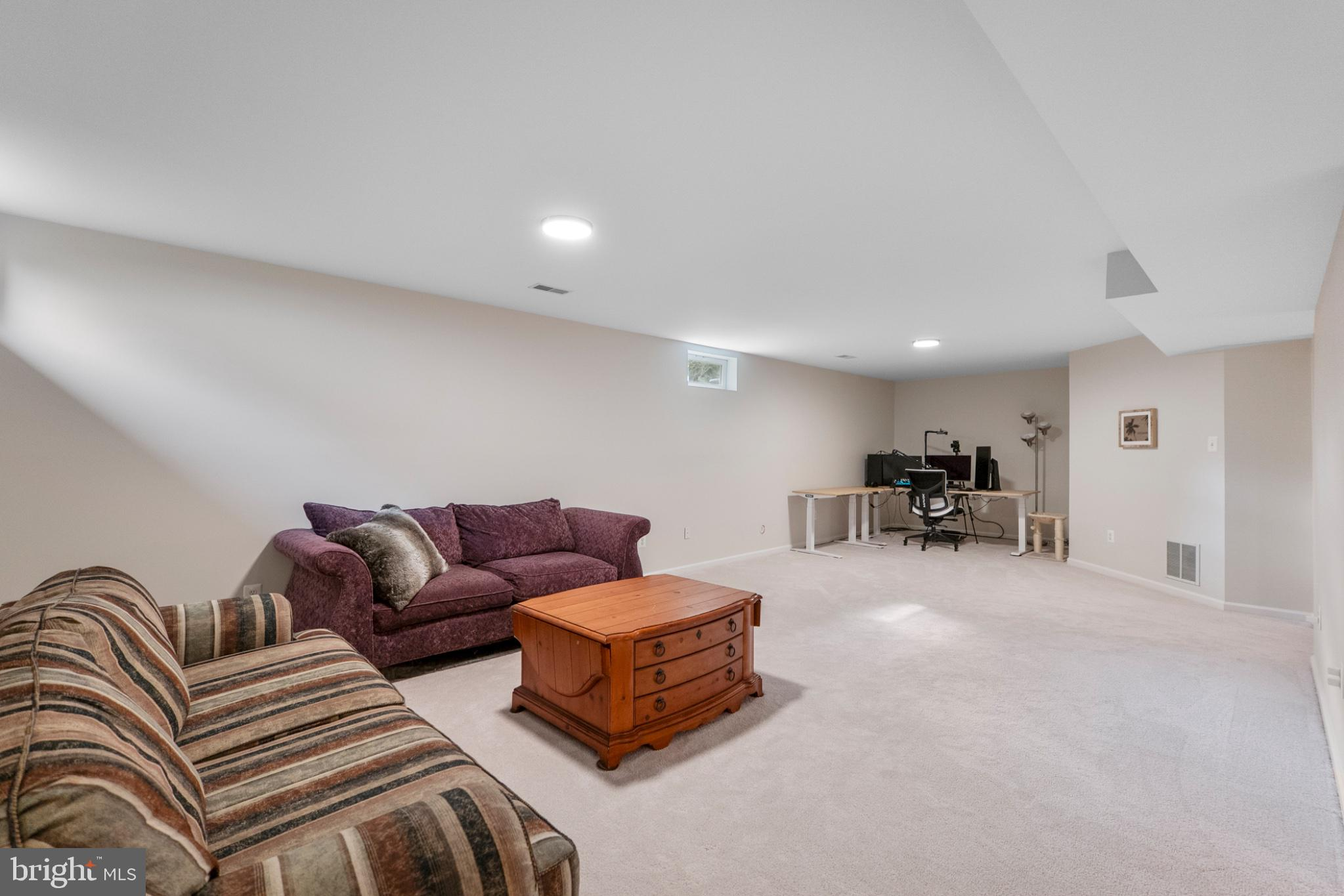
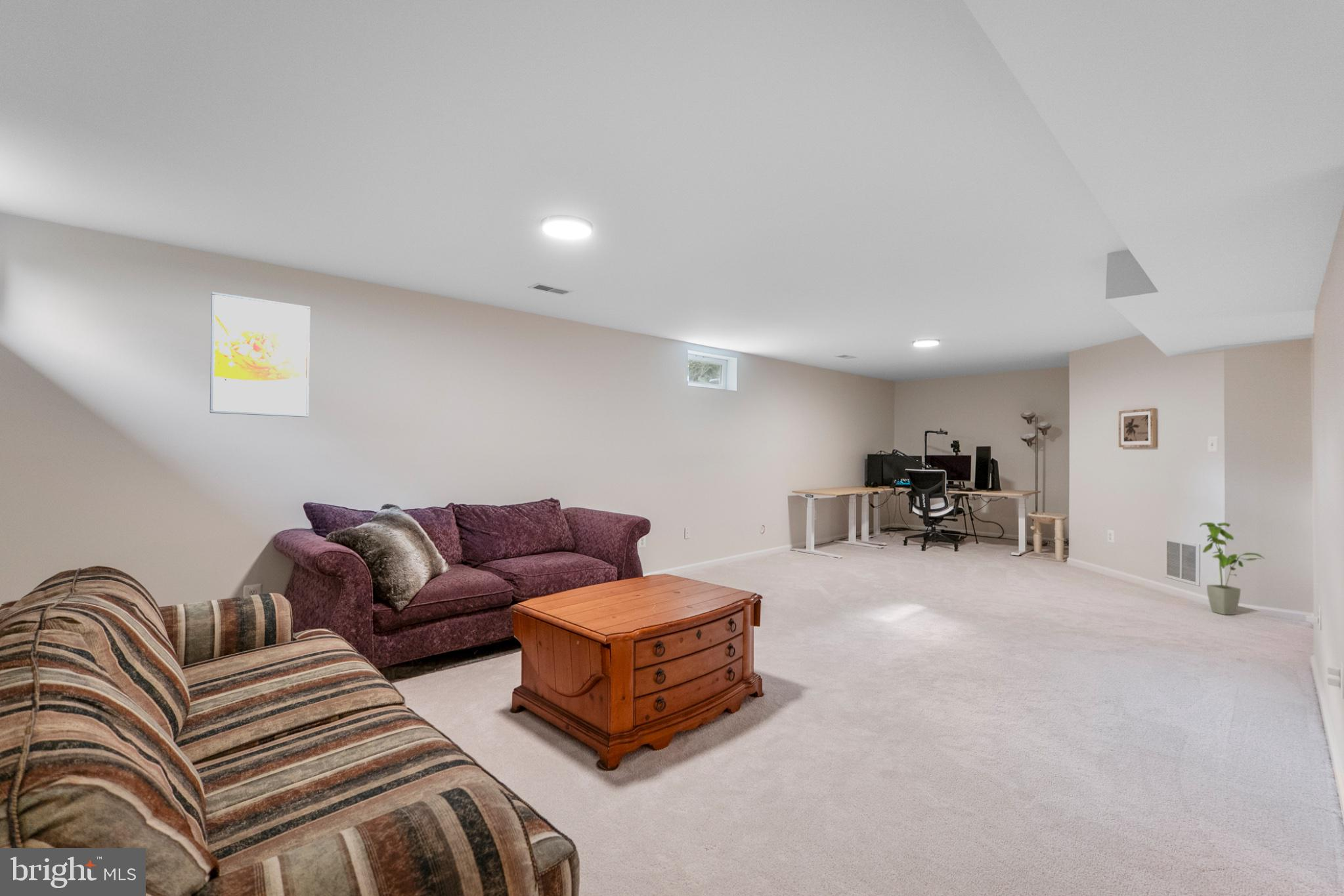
+ house plant (1225, 567)
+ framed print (262, 357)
